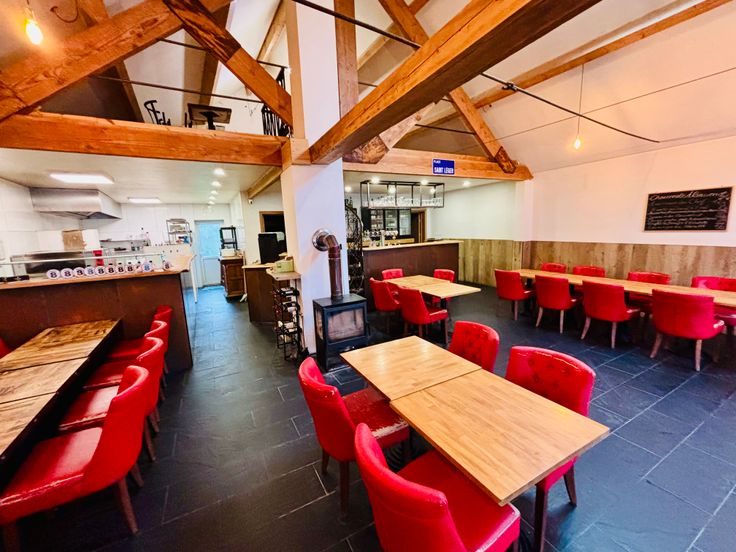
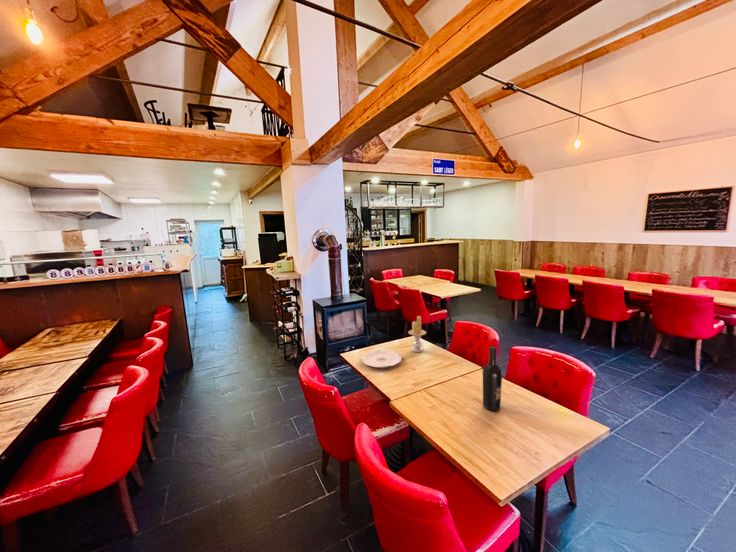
+ candle (417, 333)
+ plate (381, 359)
+ wine bottle (492, 377)
